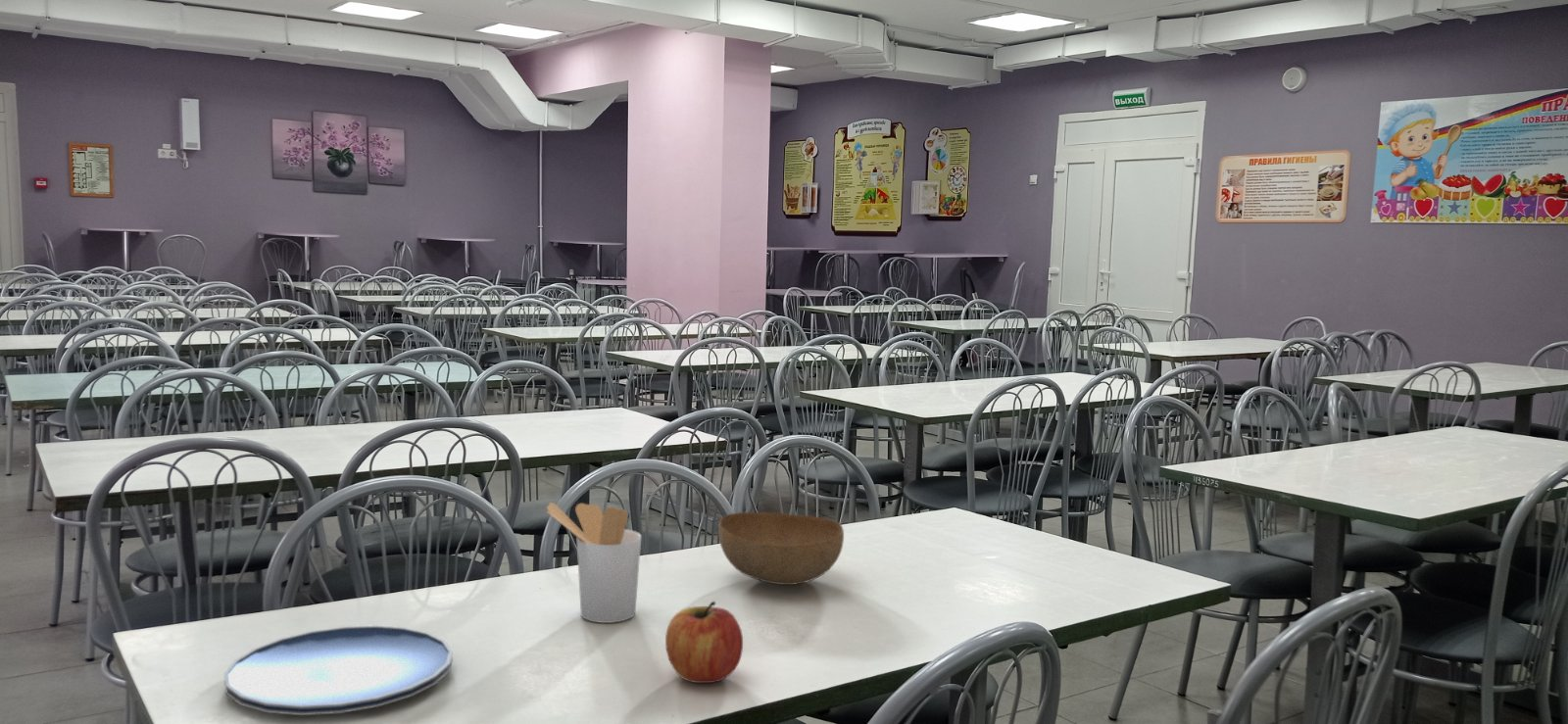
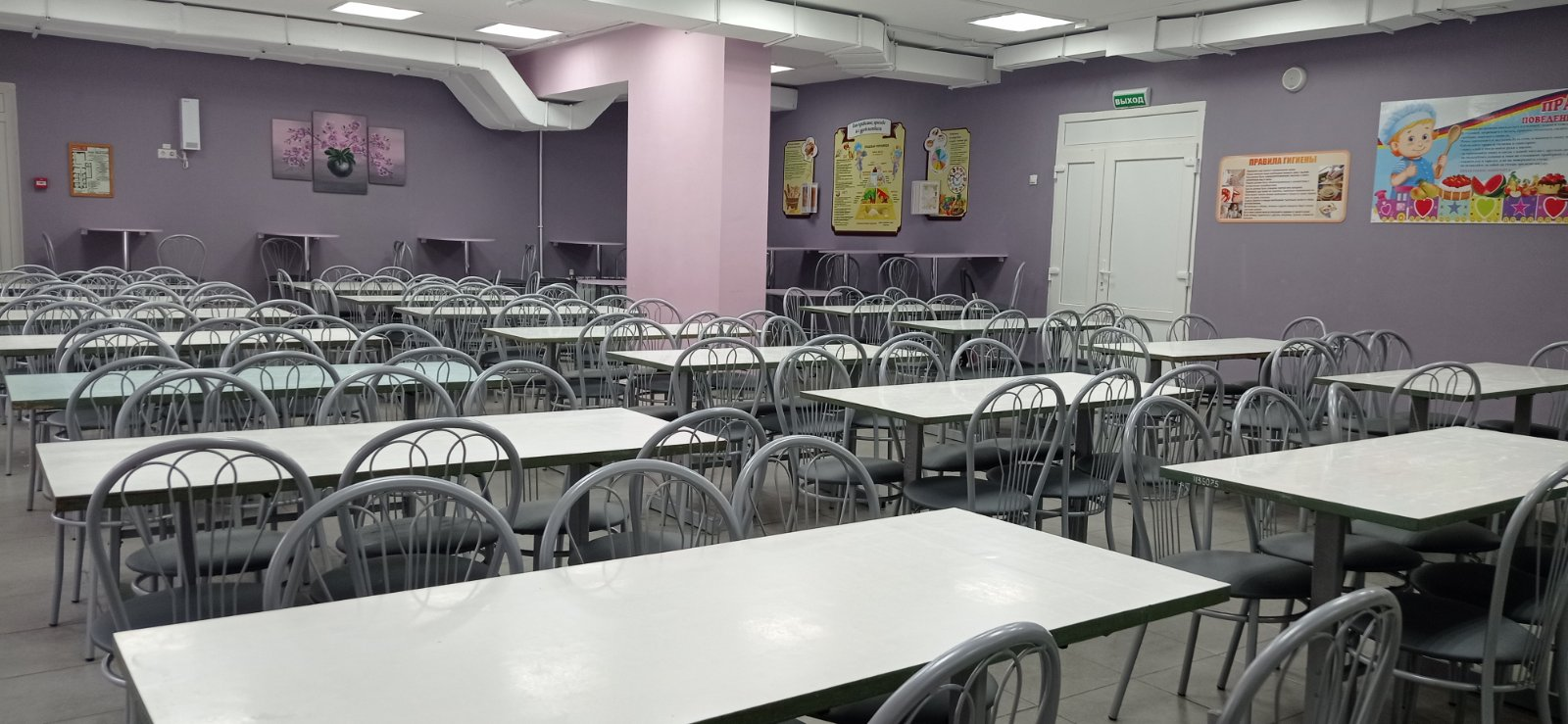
- utensil holder (592, 557)
- apple (704, 639)
- bowl (780, 552)
- plate (342, 669)
